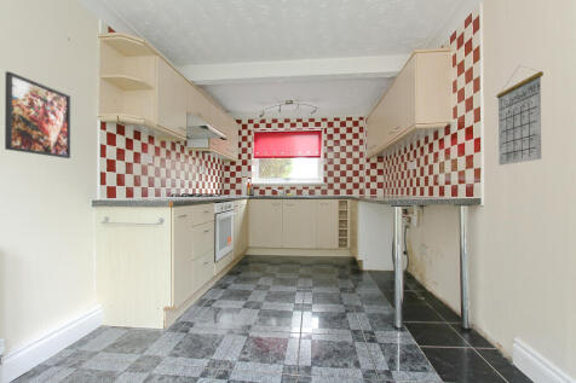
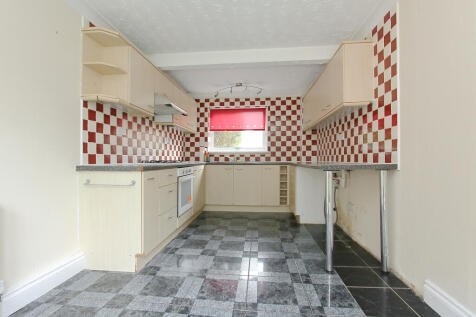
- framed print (41, 120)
- calendar (518, 114)
